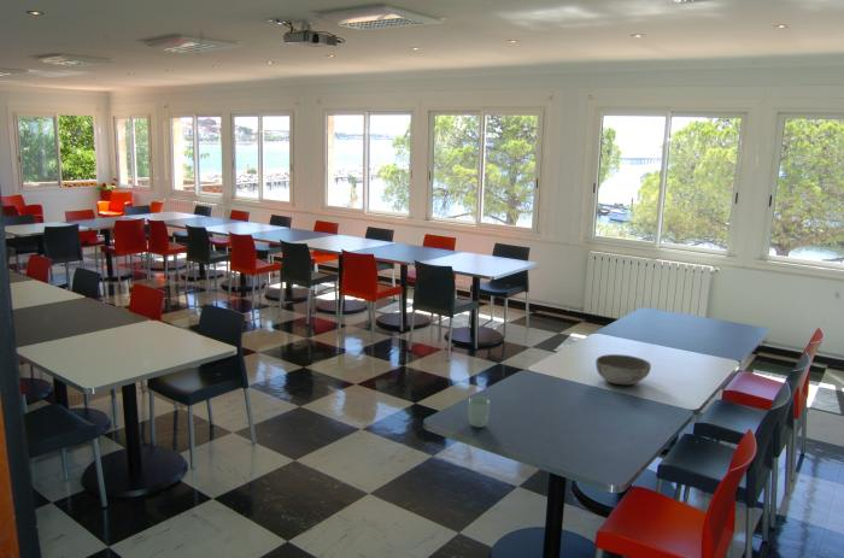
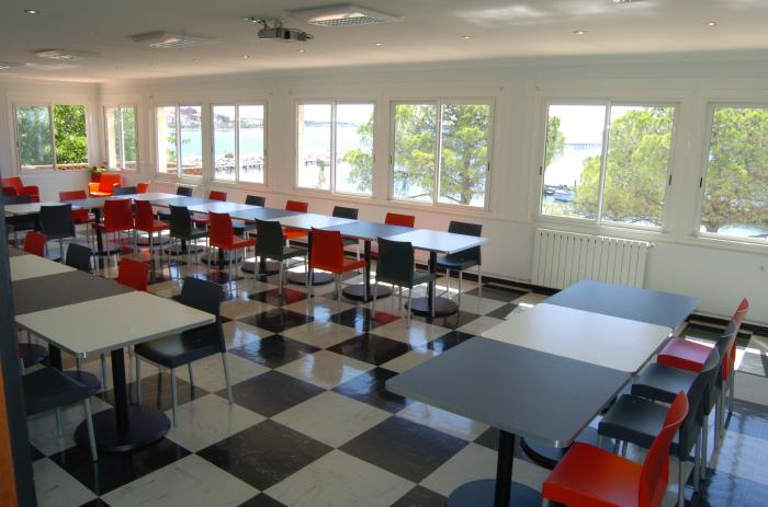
- bowl (622, 371)
- cup (479, 412)
